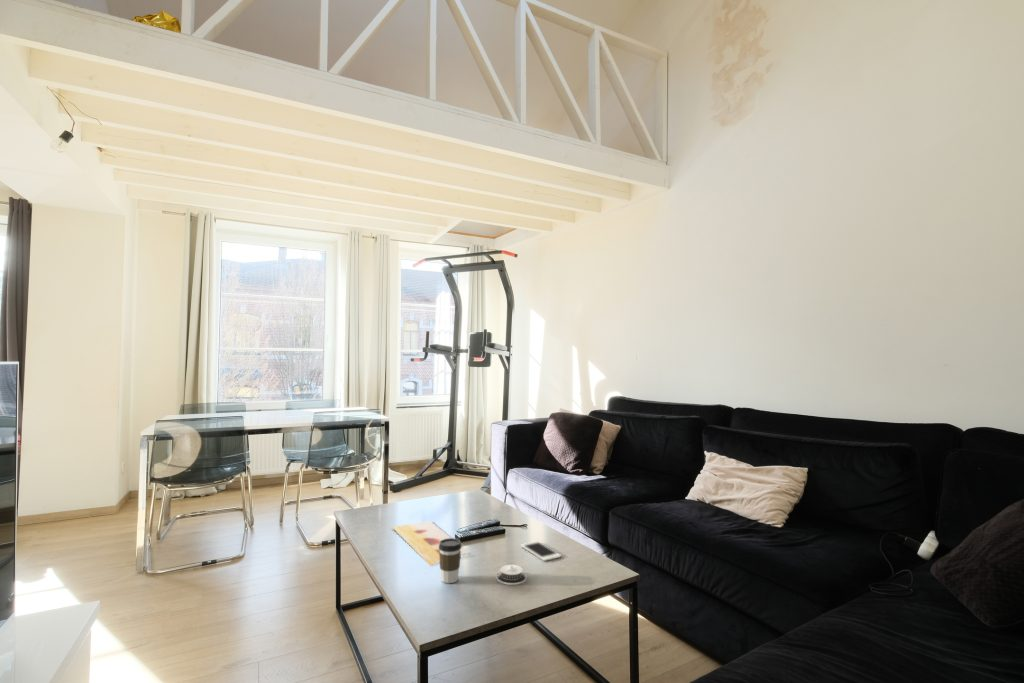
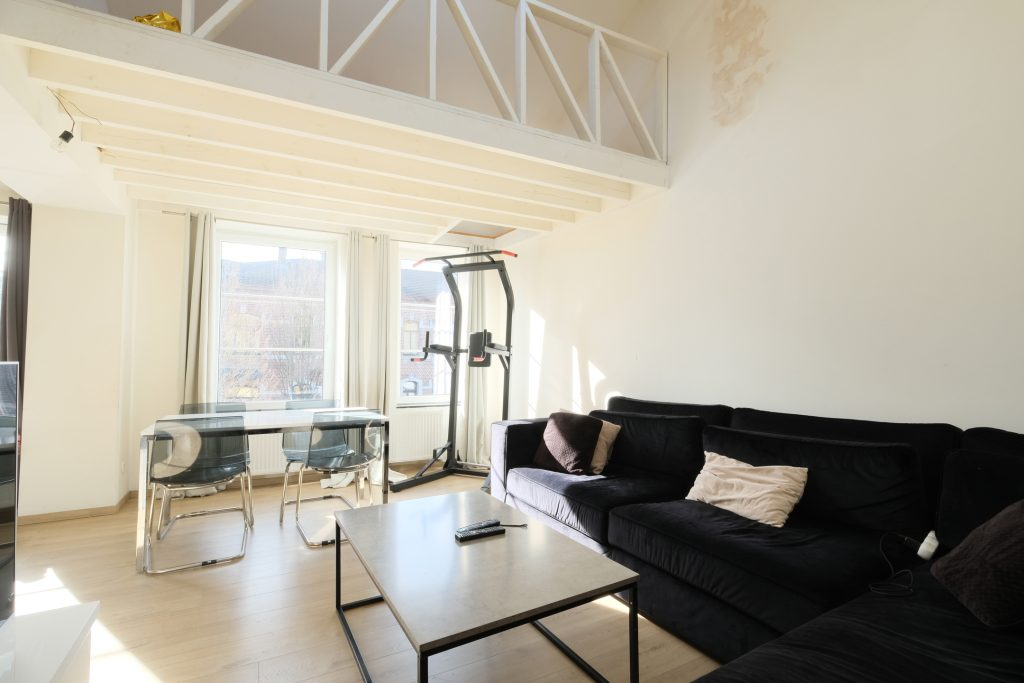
- architectural model (511, 570)
- painting (430, 540)
- coffee cup (449, 560)
- cell phone (540, 550)
